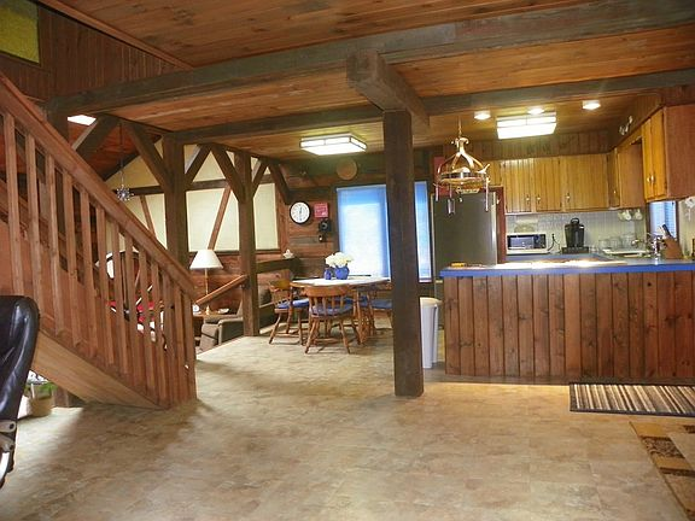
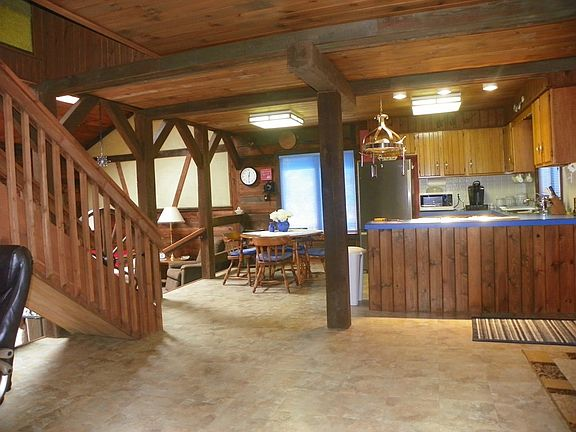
- potted plant (40, 394)
